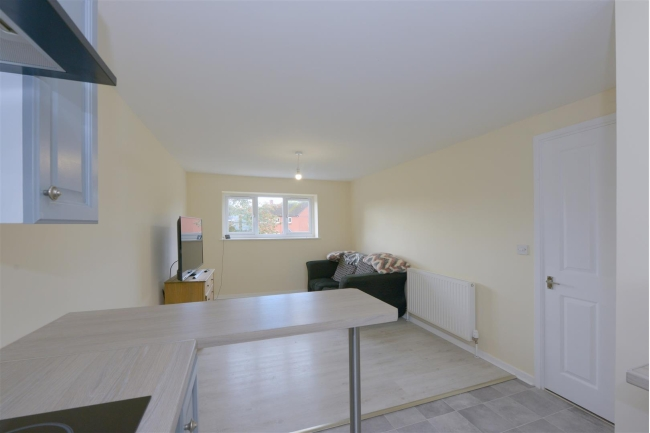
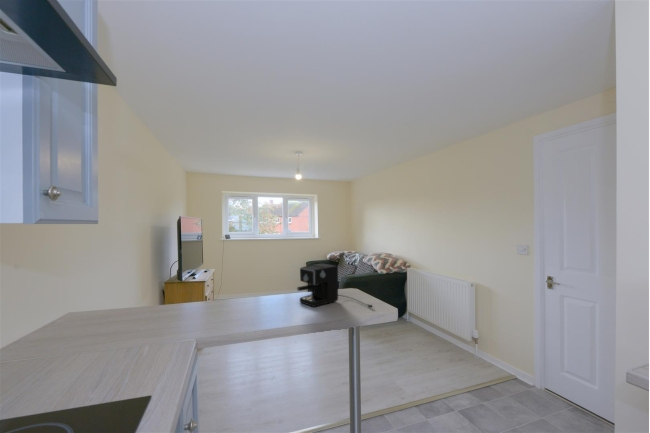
+ coffee maker (333, 286)
